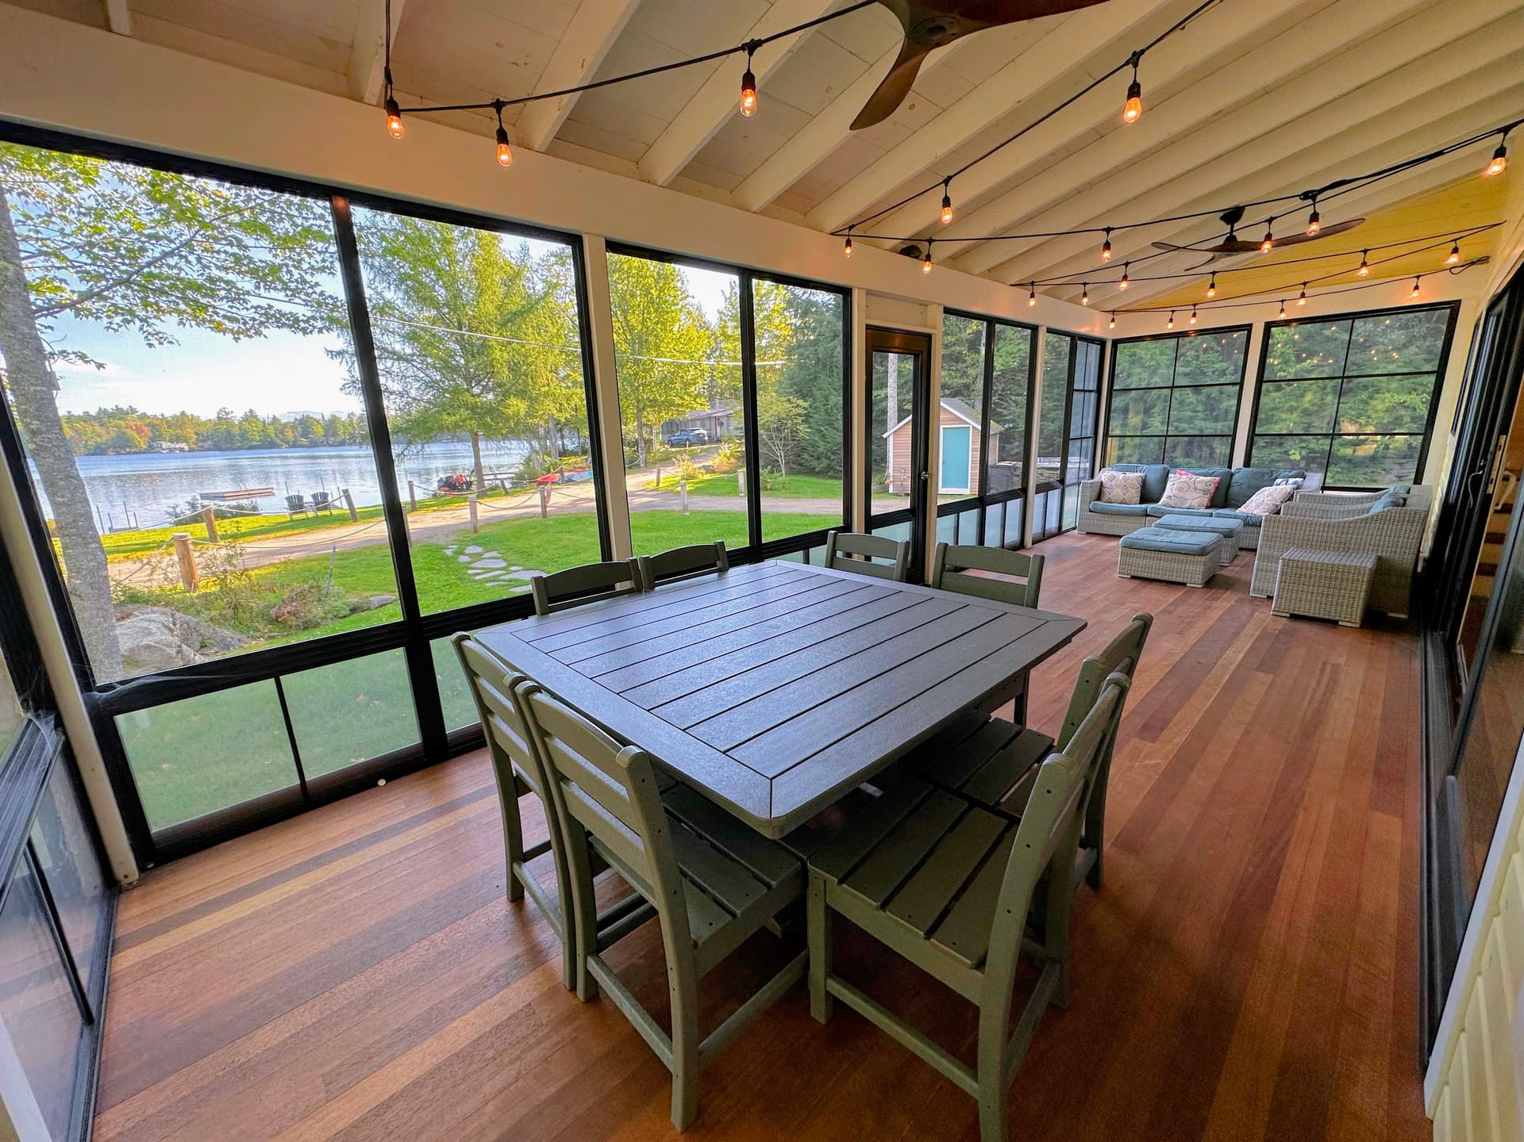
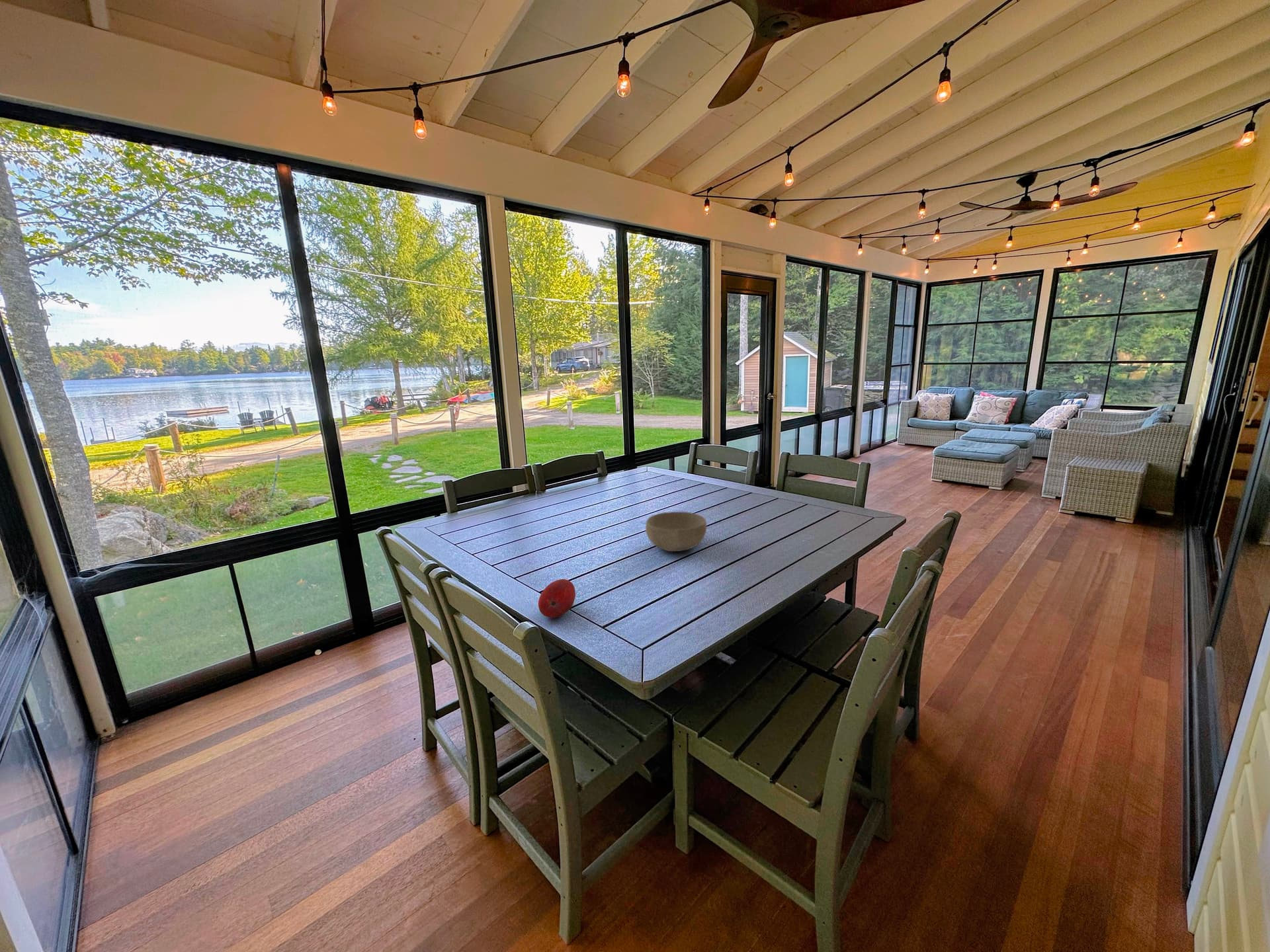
+ fruit (557, 596)
+ bowl (676, 533)
